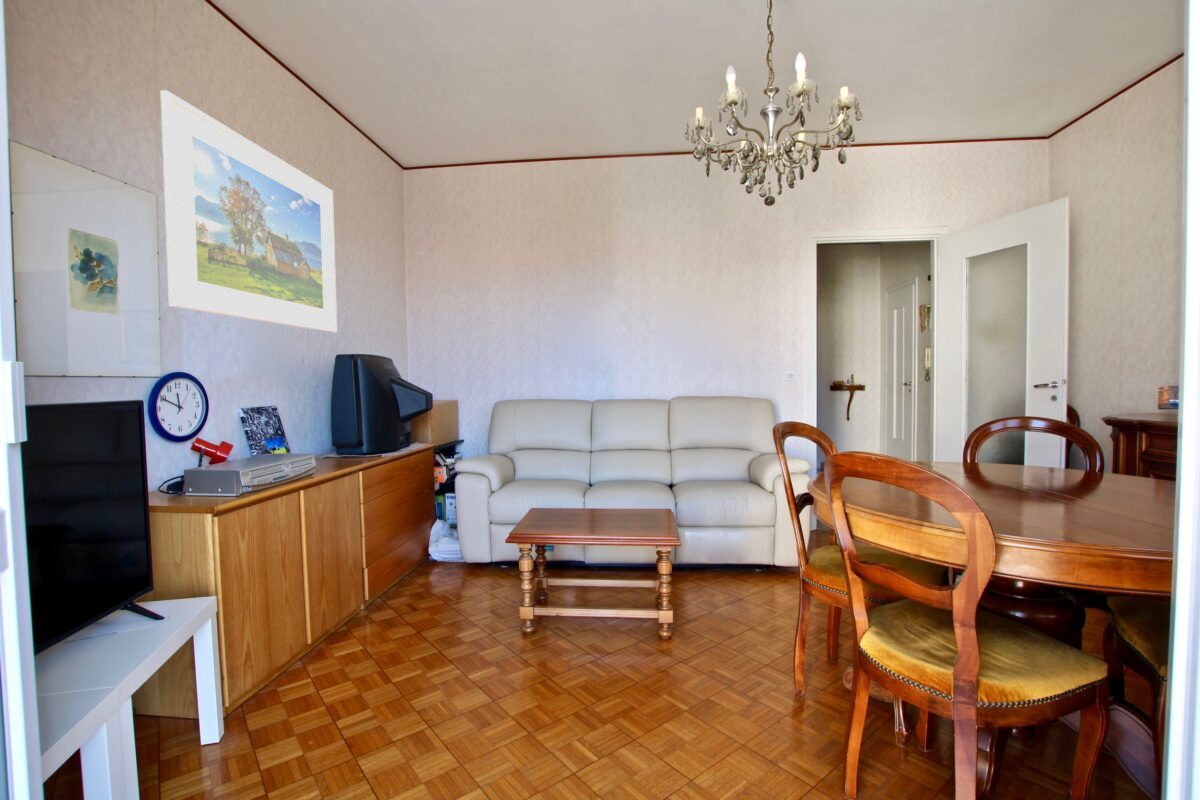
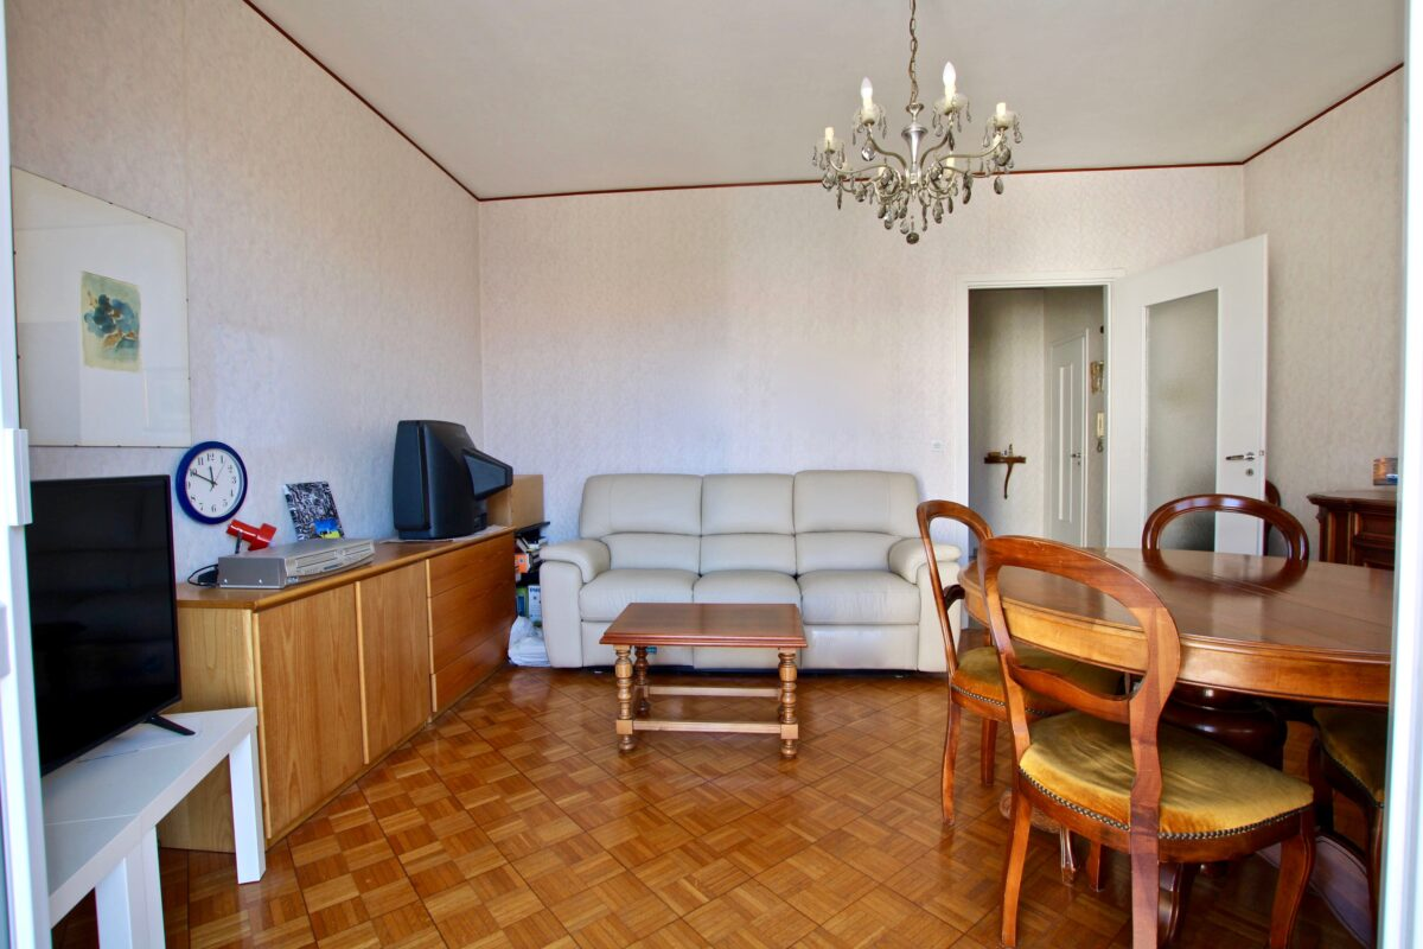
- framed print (267, 236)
